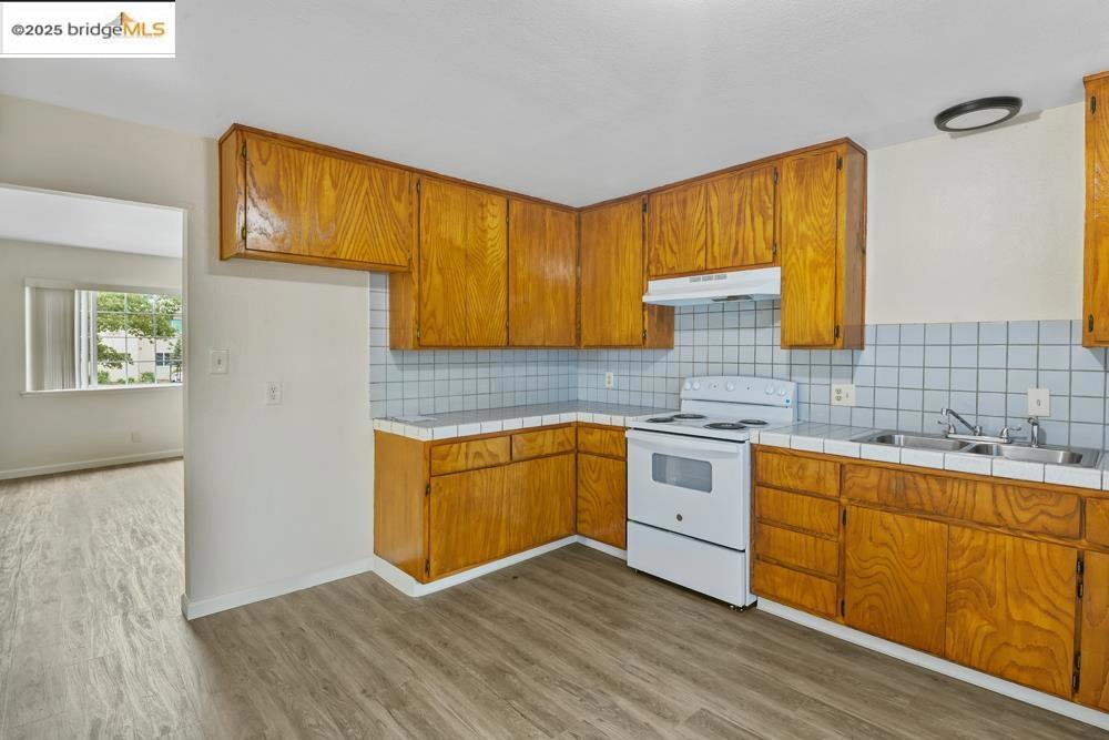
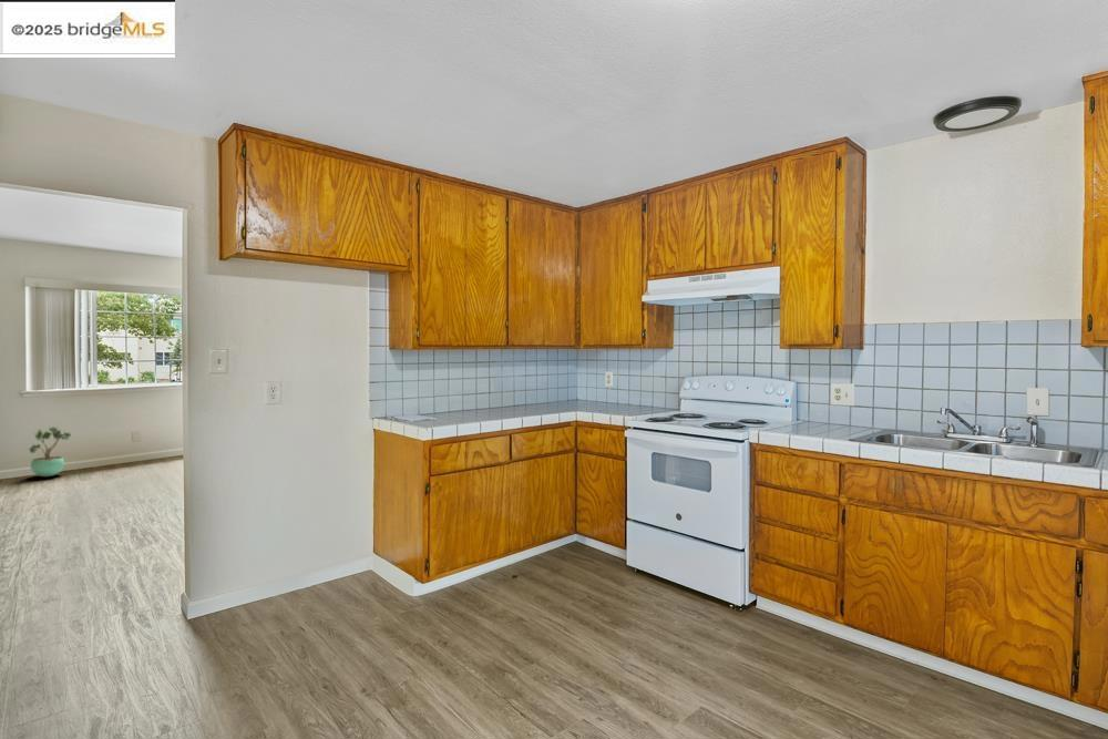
+ potted plant (49, 451)
